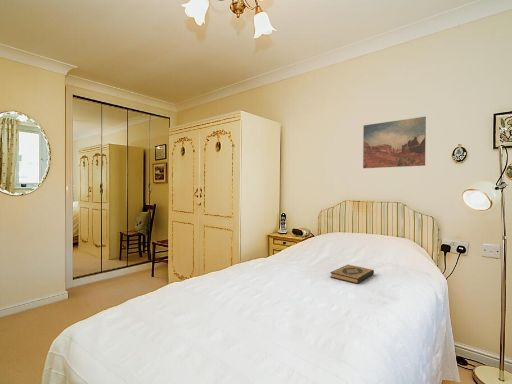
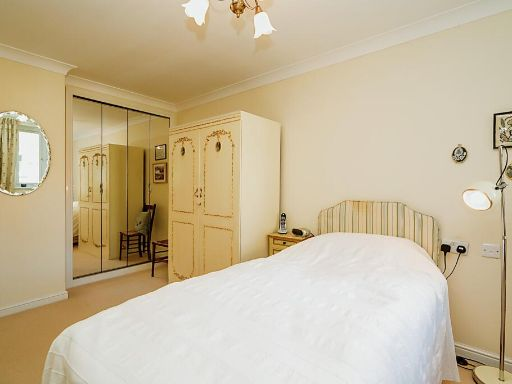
- wall art (392, 144)
- hardback book (352, 273)
